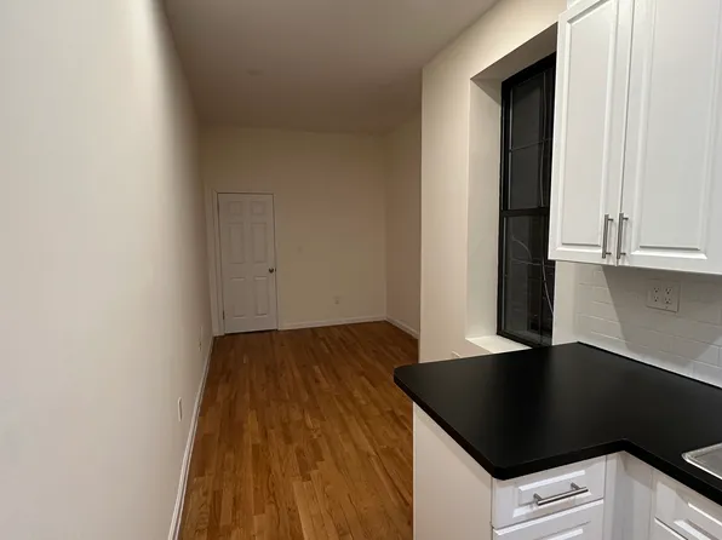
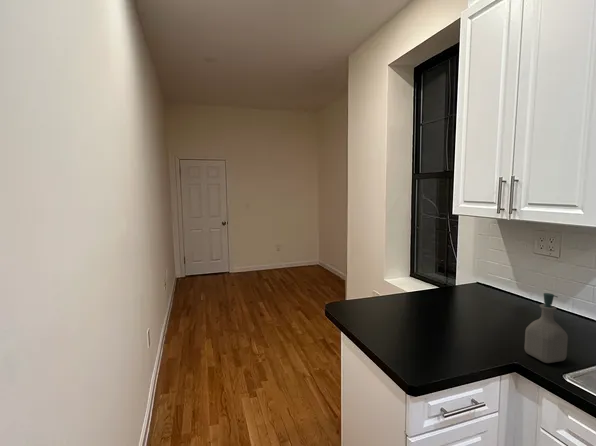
+ soap bottle (546, 325)
